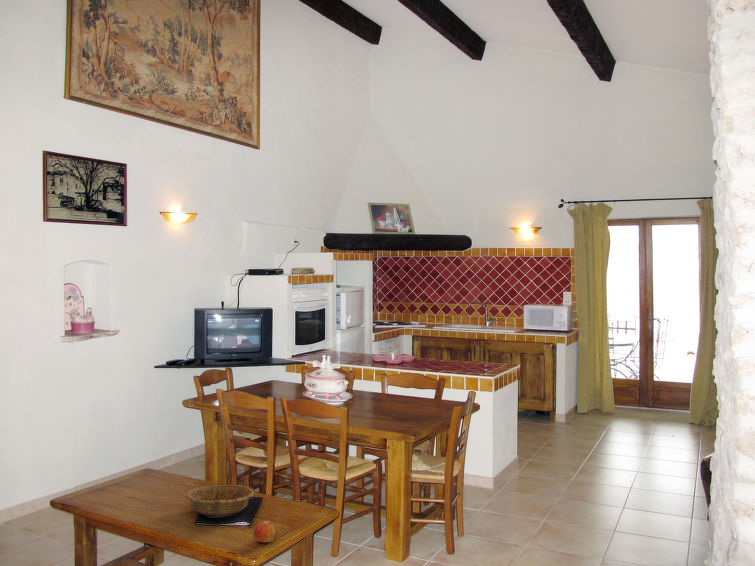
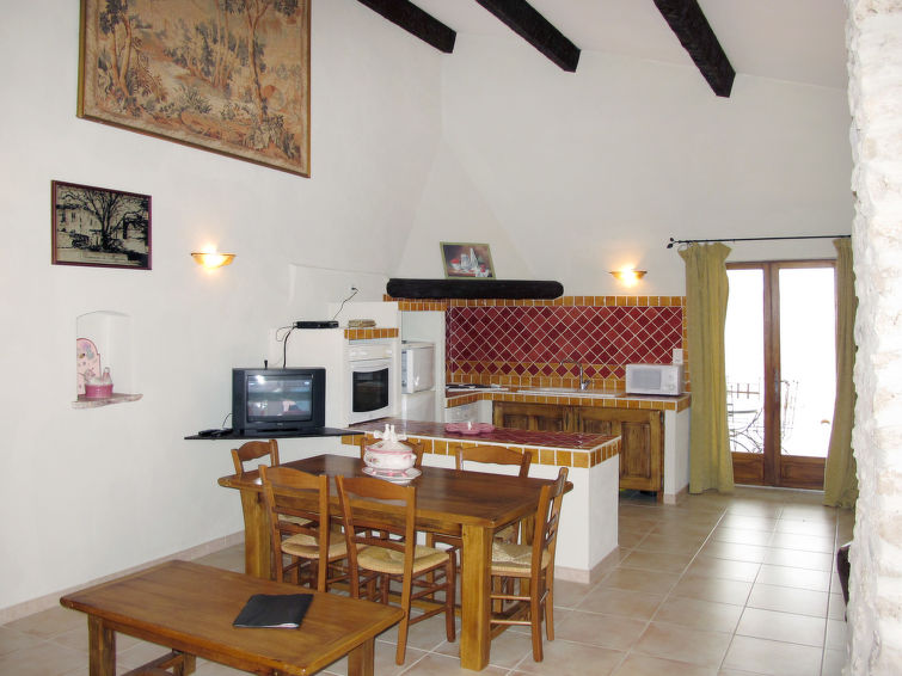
- apple (264, 531)
- decorative bowl (220, 501)
